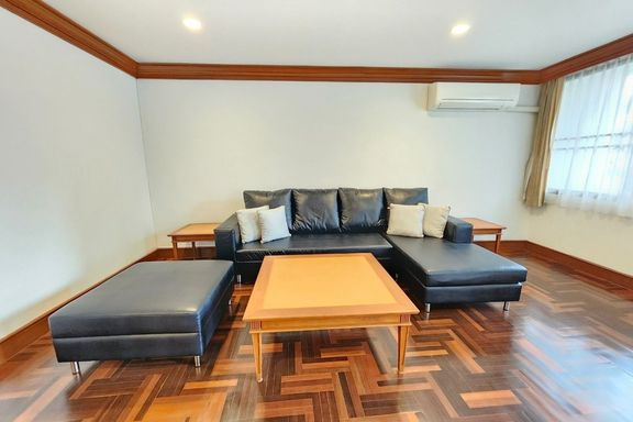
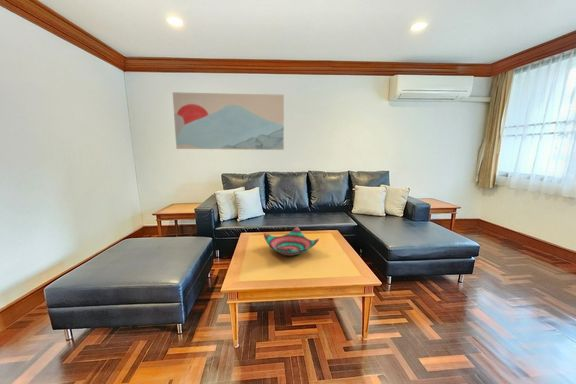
+ wall art (230, 122)
+ decorative bowl (290, 243)
